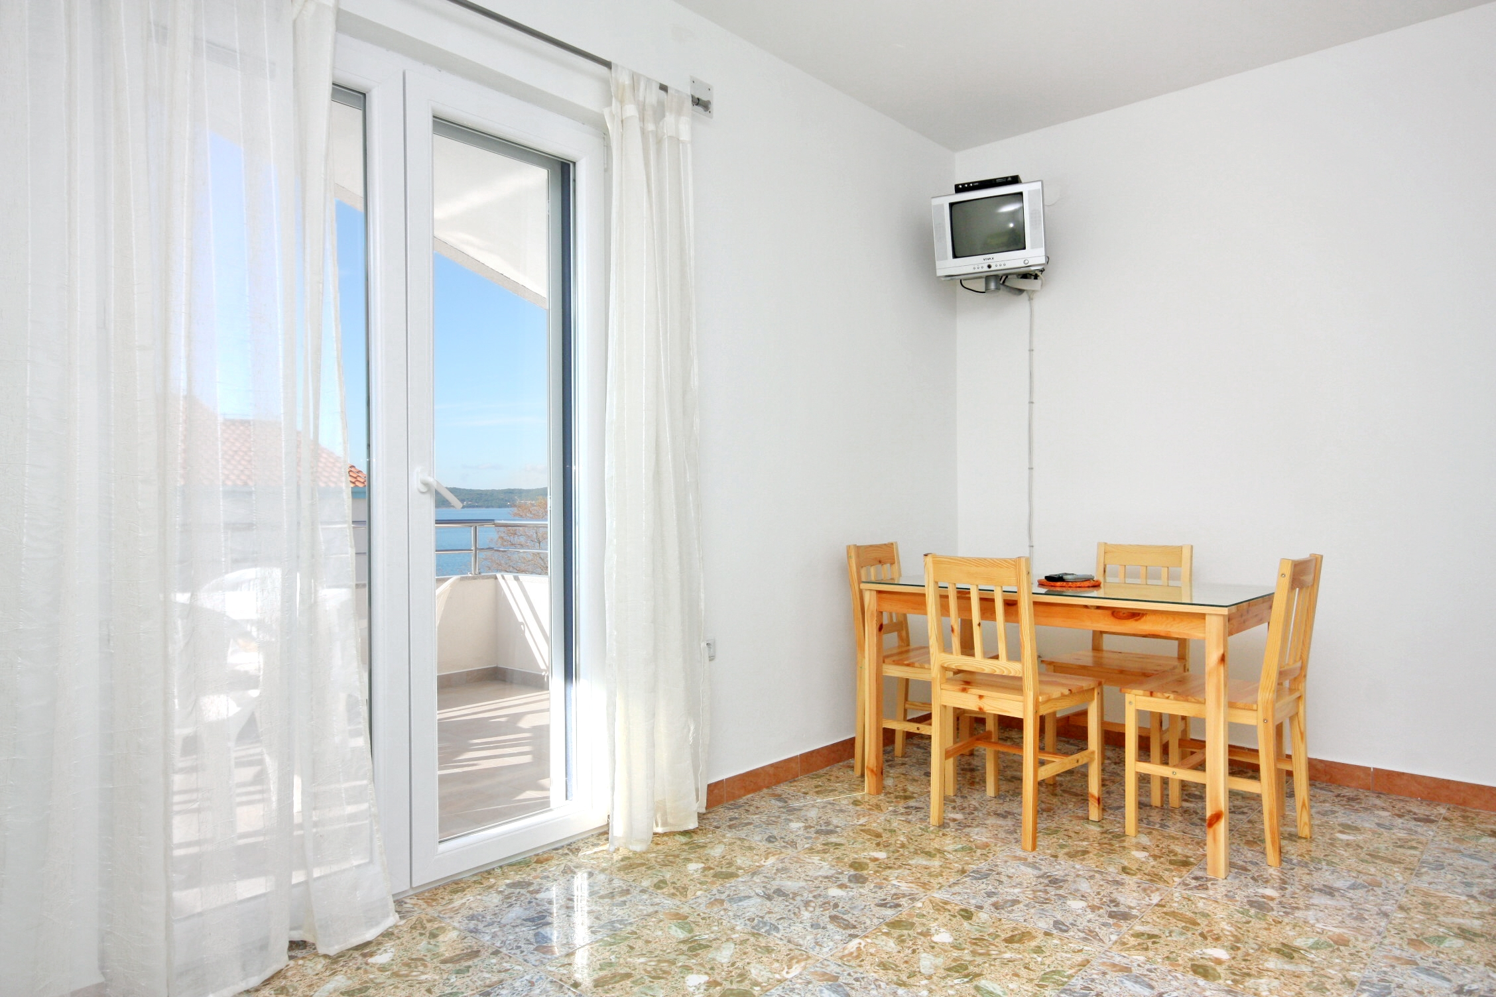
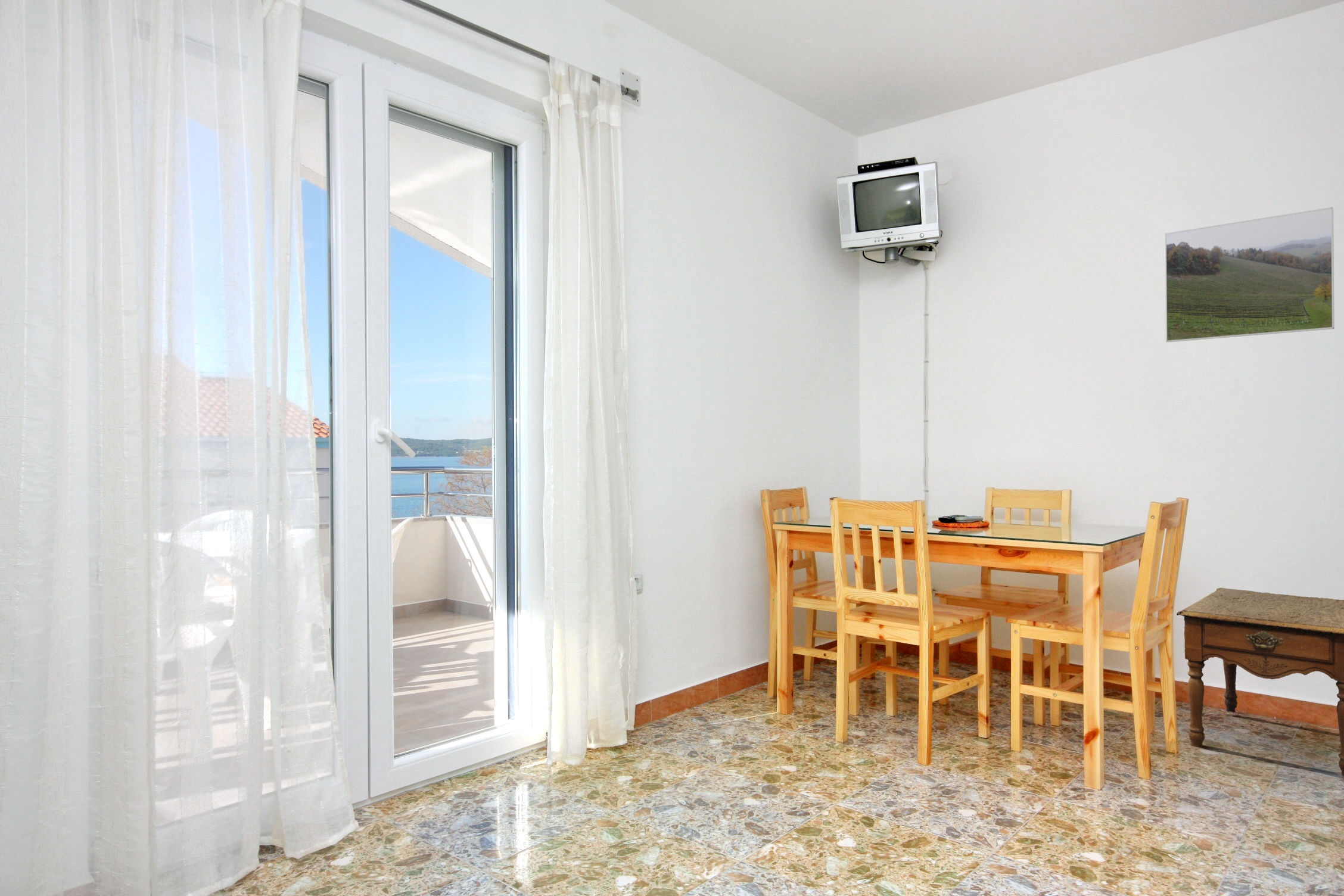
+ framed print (1245, 278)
+ side table (1281, 673)
